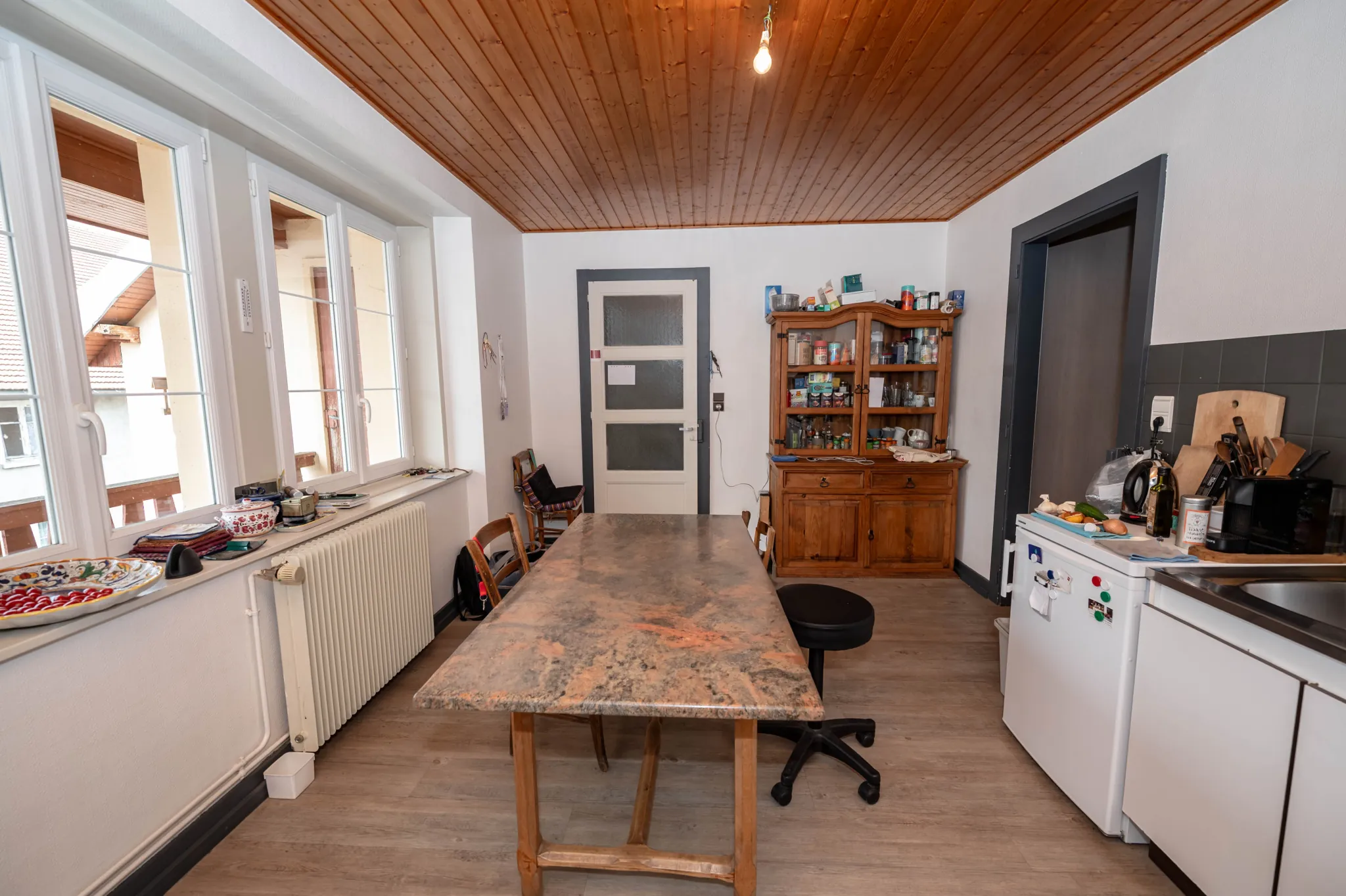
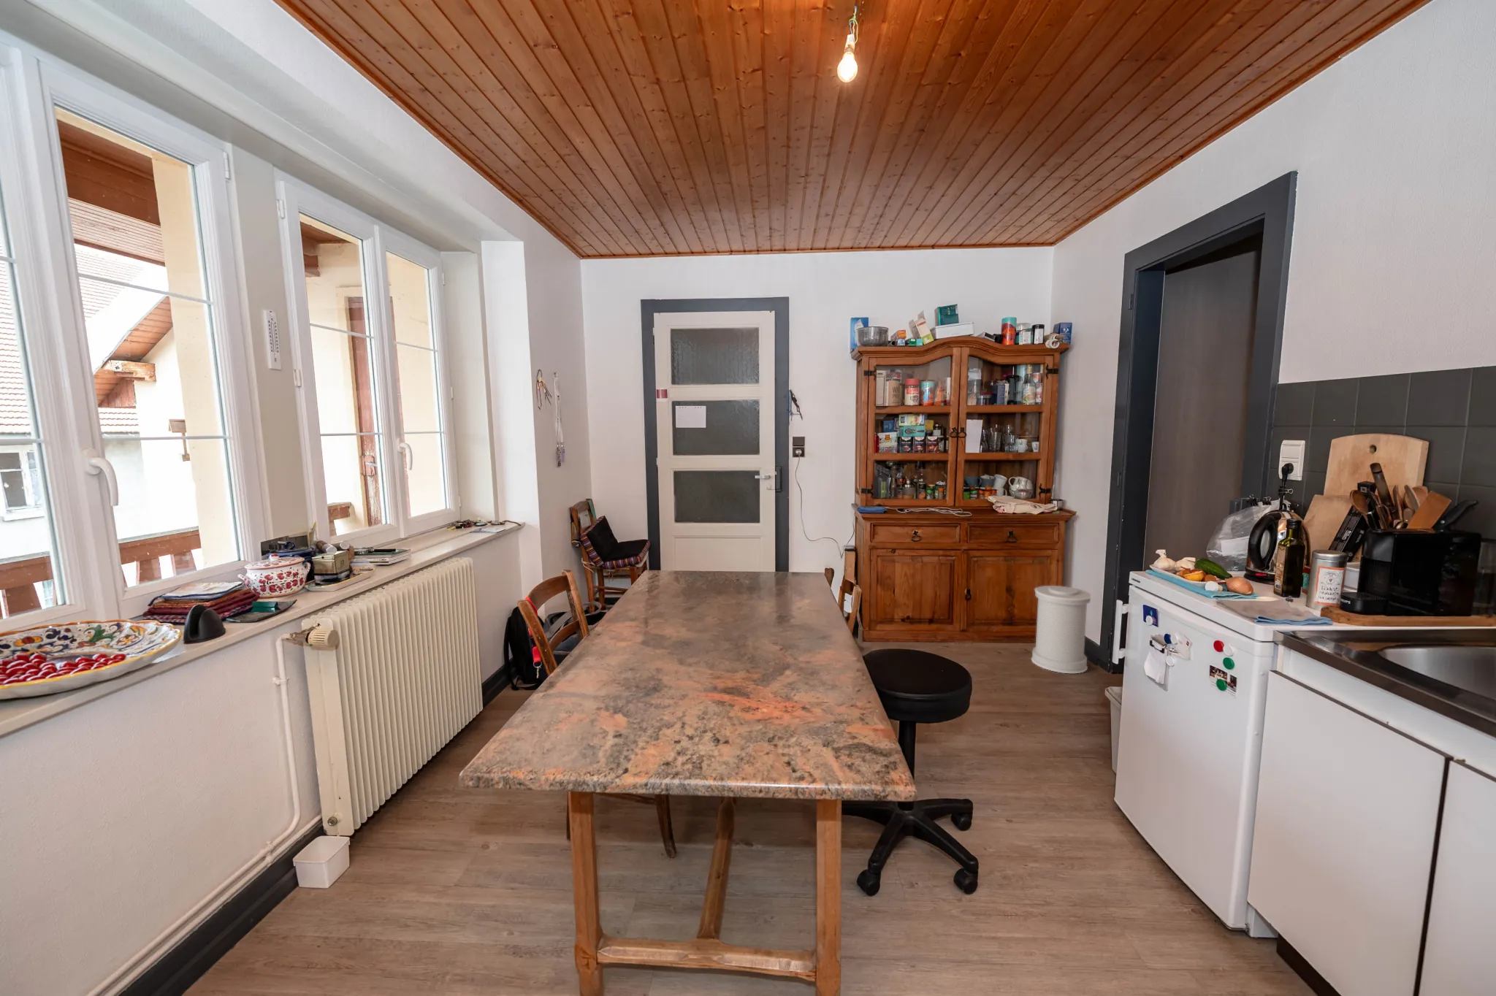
+ trash can (1060, 627)
